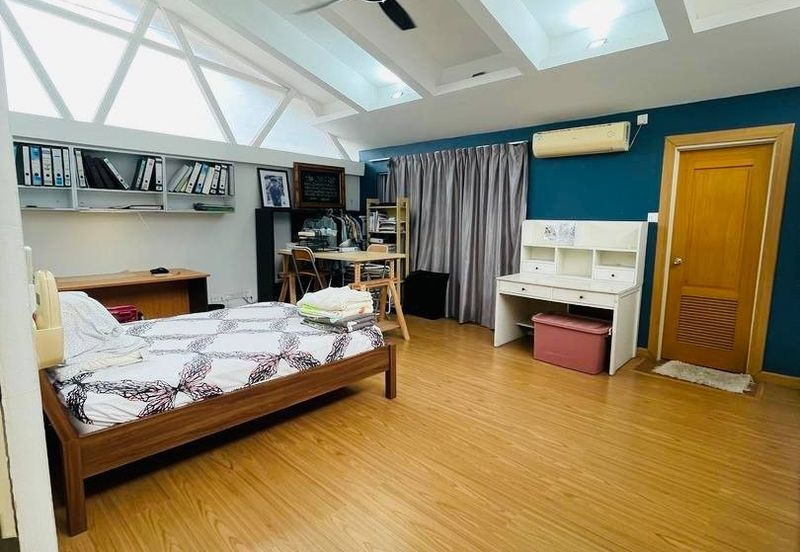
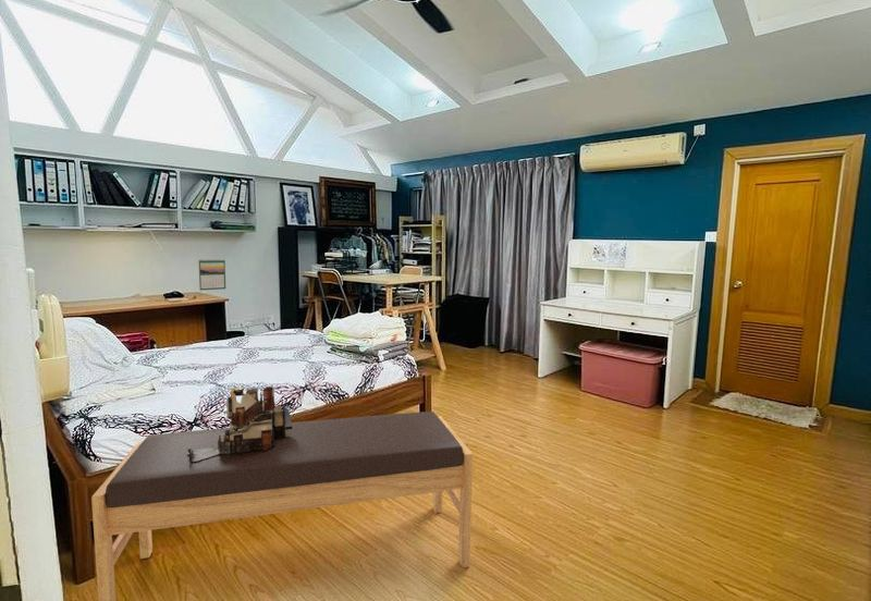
+ calendar (212, 273)
+ ruined building (241, 414)
+ bench (303, 500)
